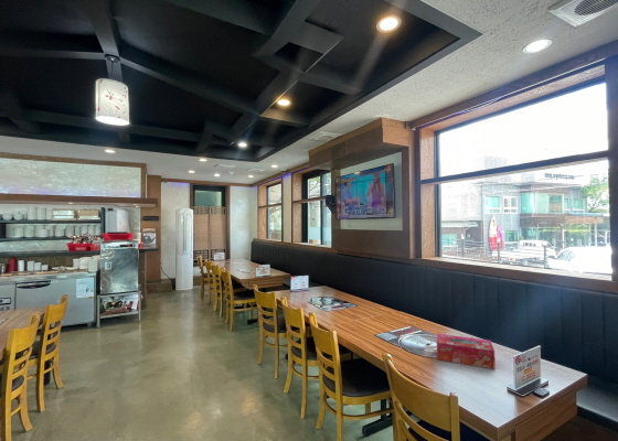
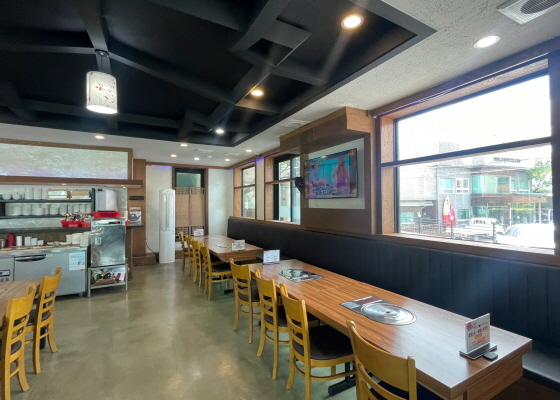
- tissue box (464, 349)
